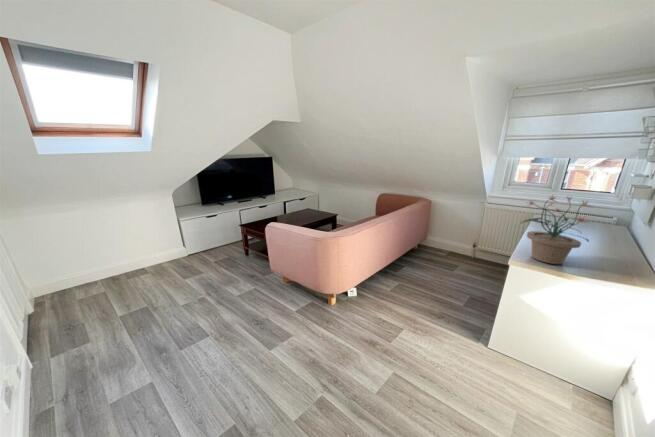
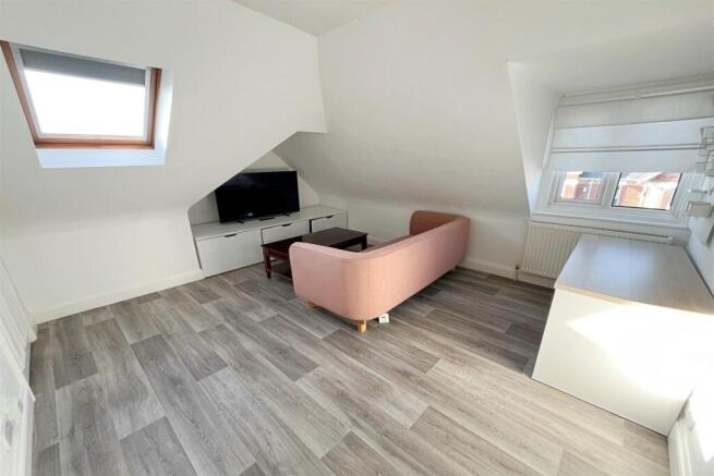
- potted plant (555, 228)
